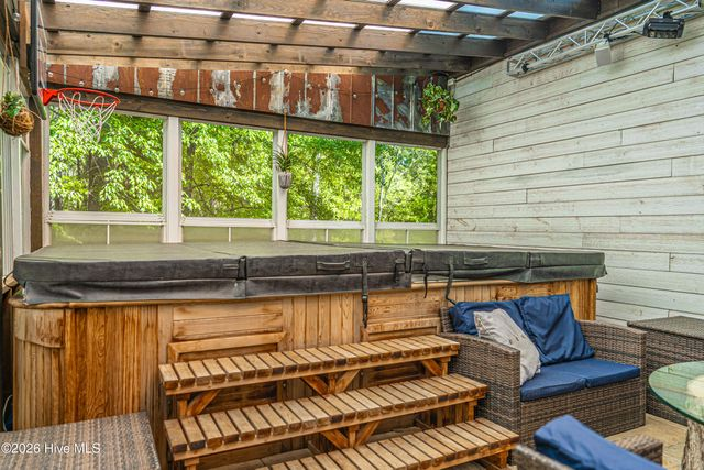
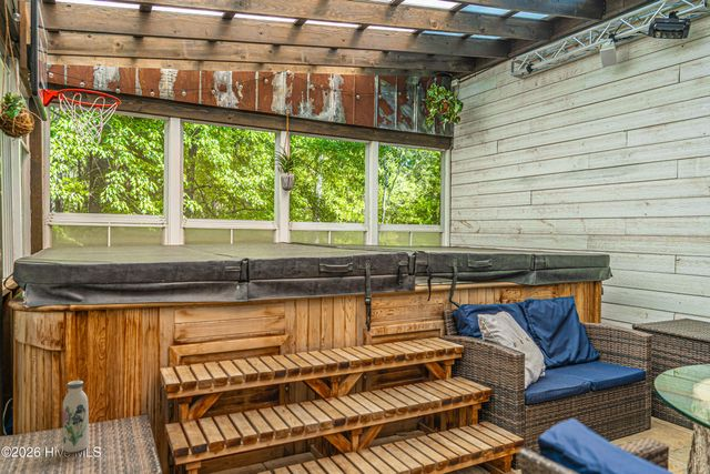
+ water bottle (75, 414)
